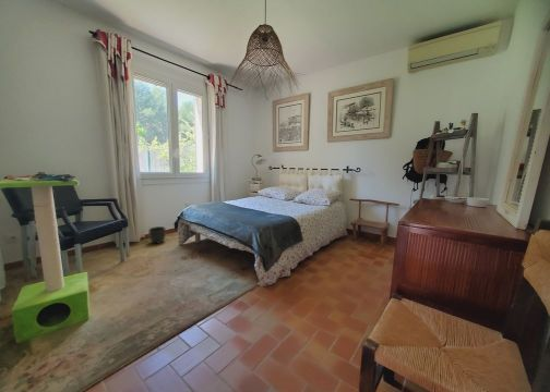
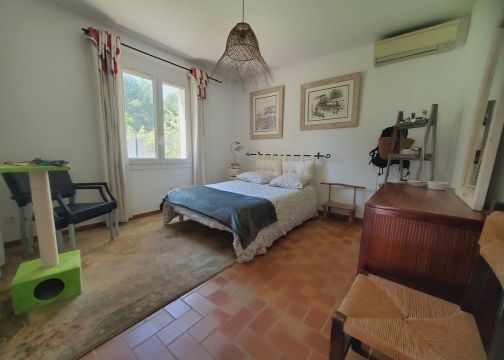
- planter (157, 235)
